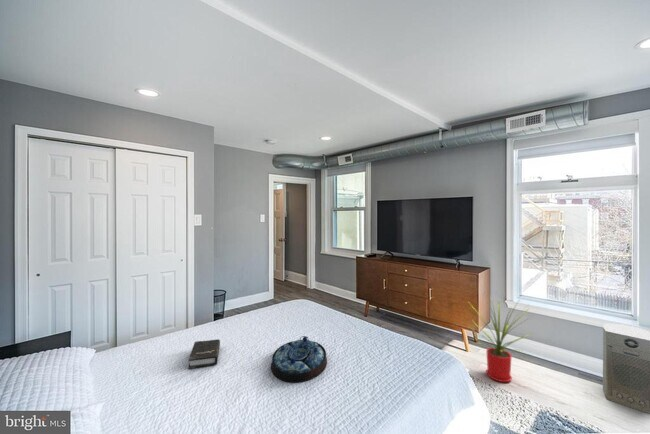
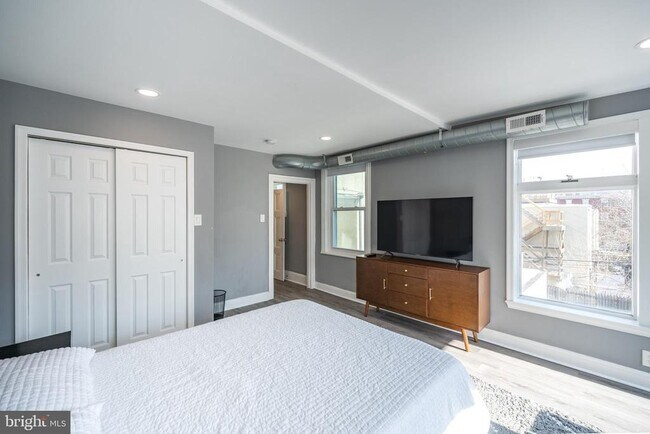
- fan (630, 363)
- hardback book (205, 352)
- house plant (497, 337)
- serving tray (299, 354)
